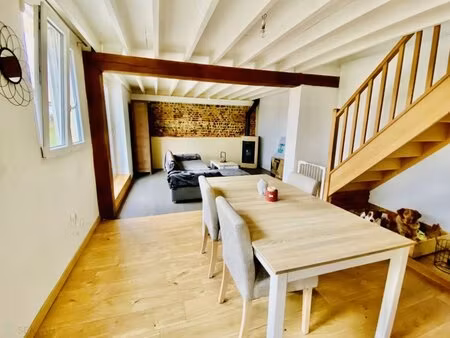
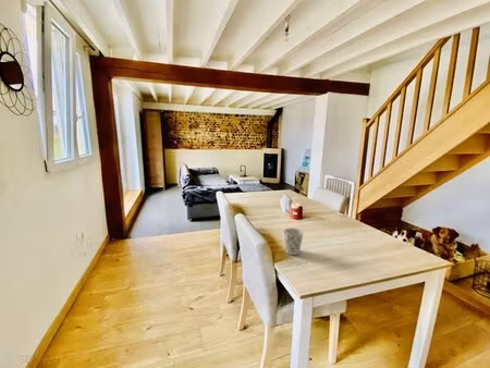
+ cup (293, 242)
